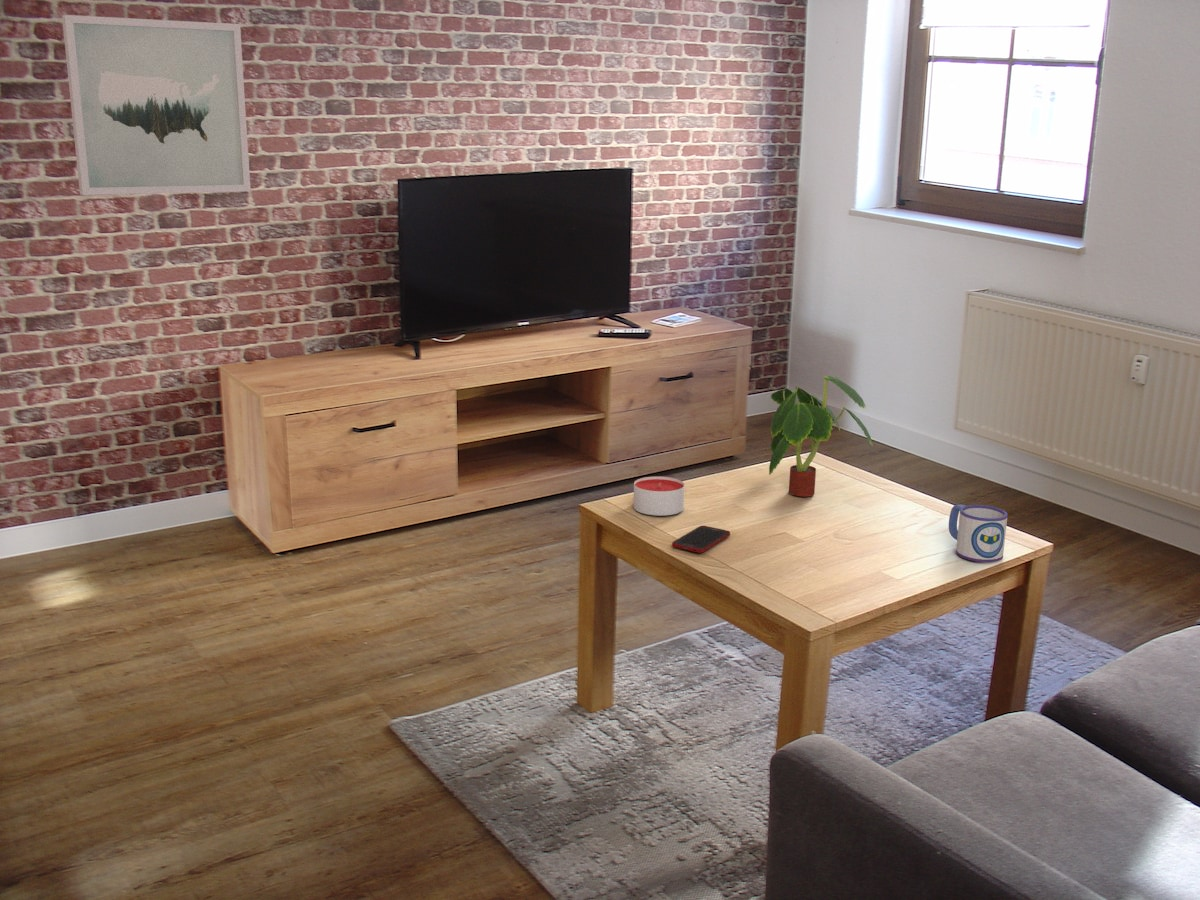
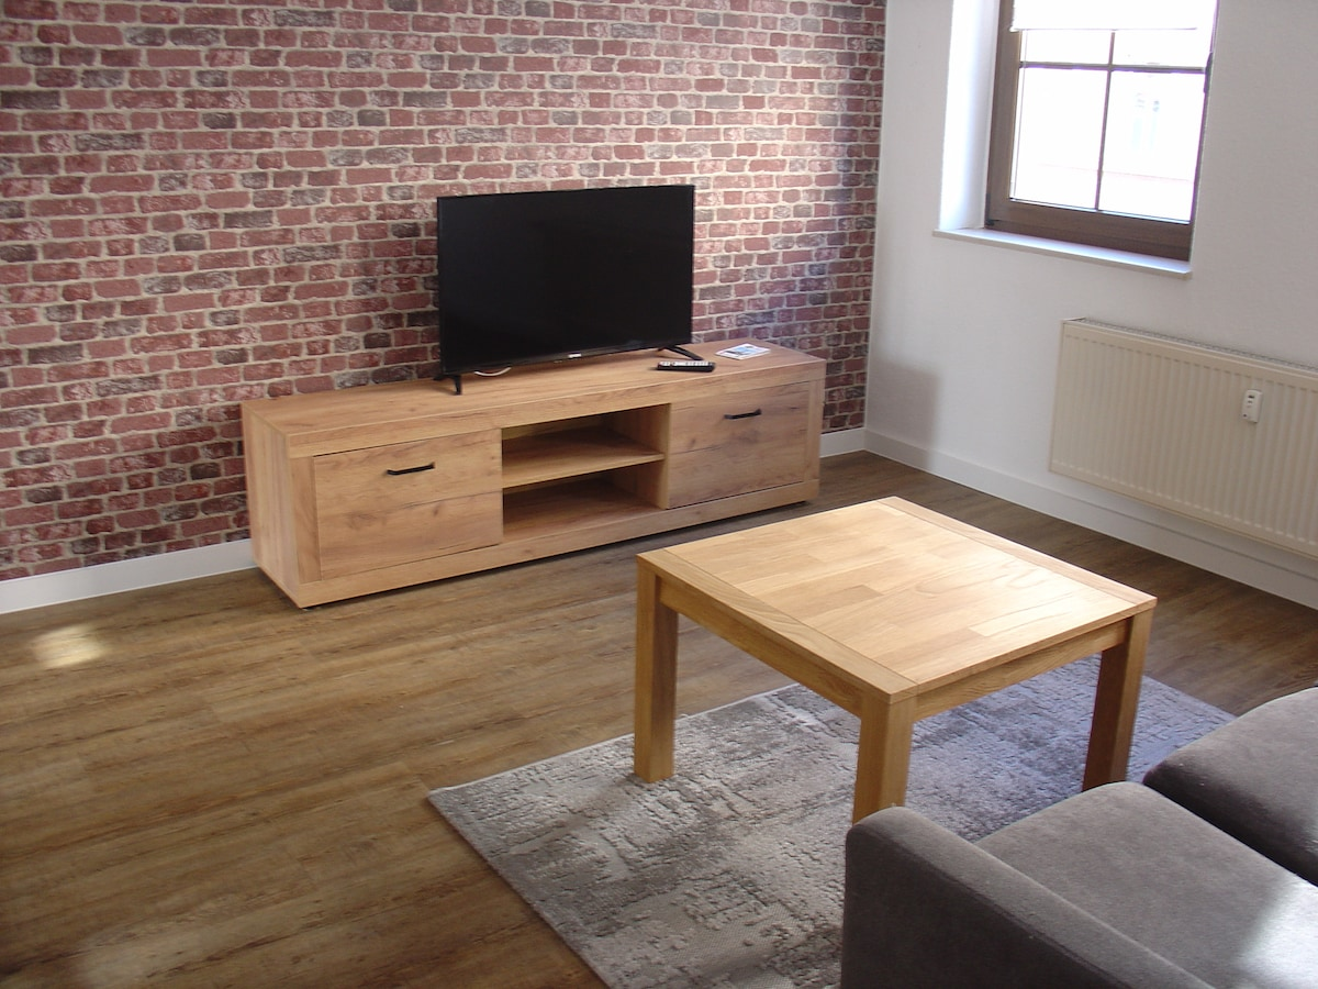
- cell phone (701, 539)
- mug (974, 530)
- plant (806, 431)
- candle (658, 494)
- wall art (161, 107)
